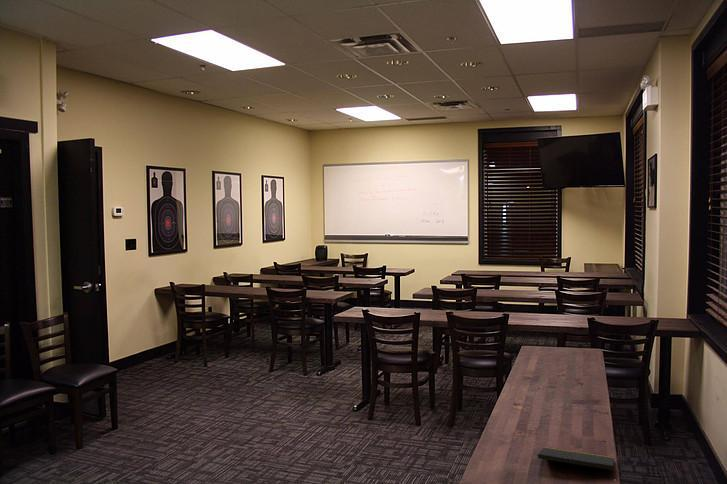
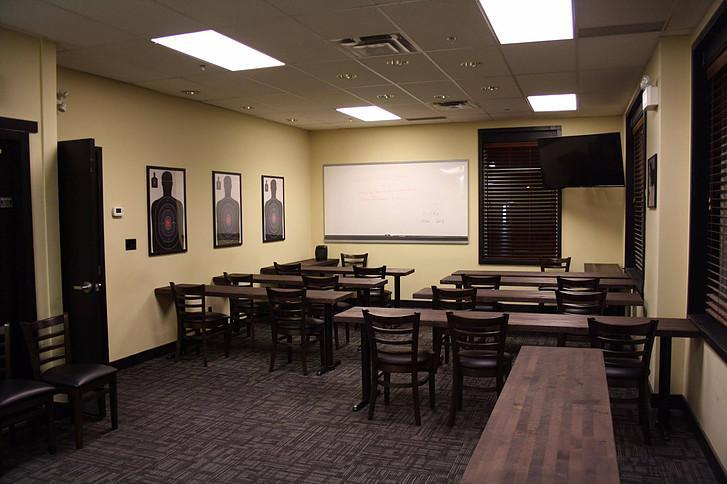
- notepad (576, 457)
